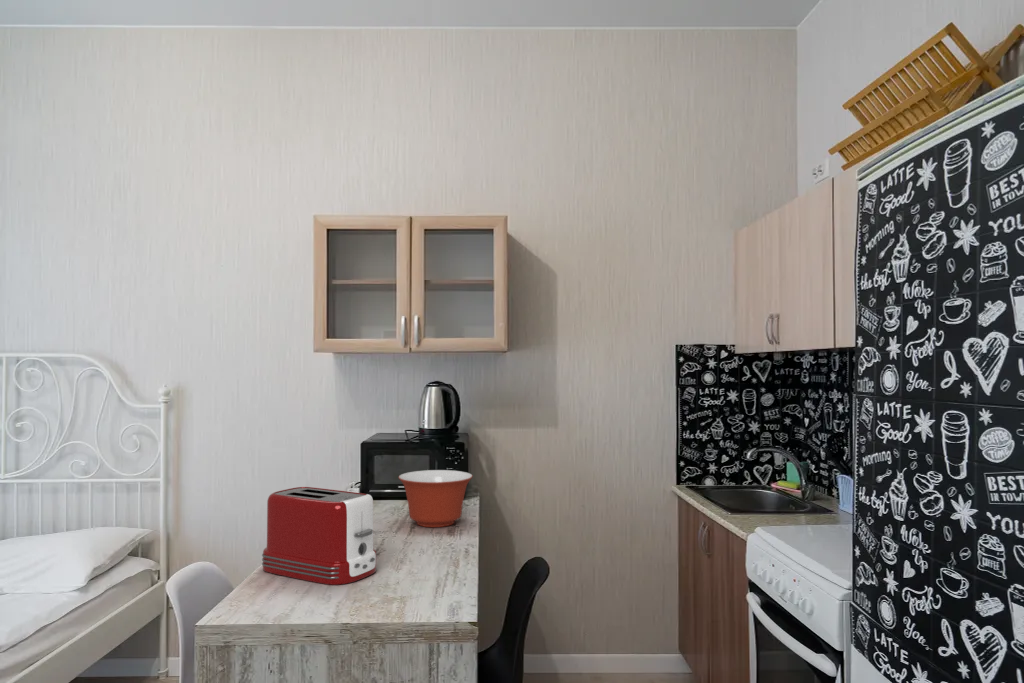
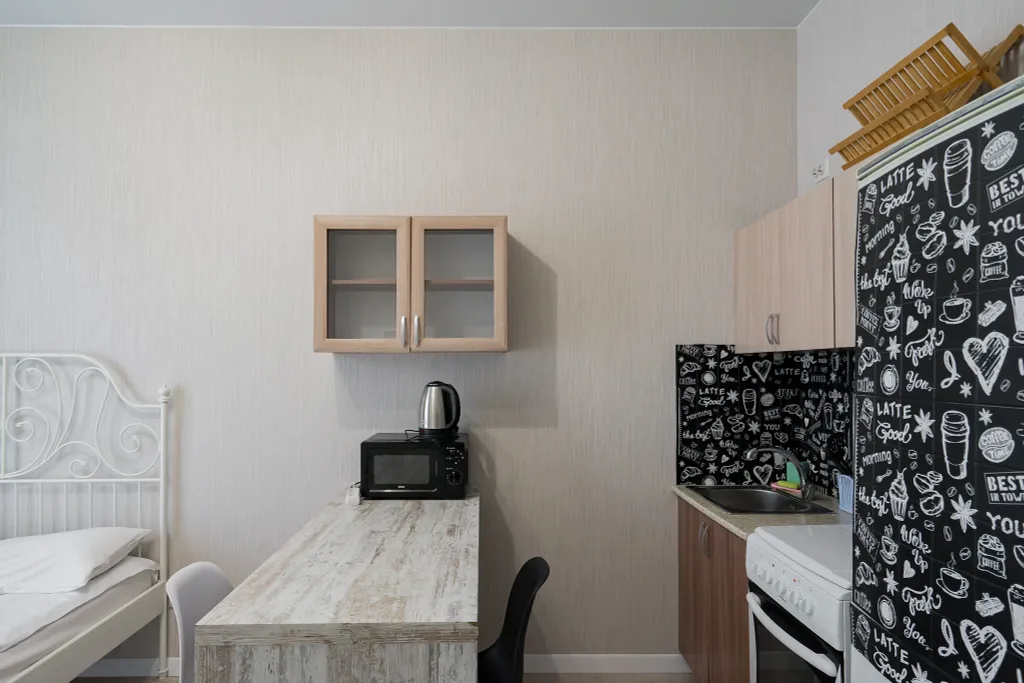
- toaster (319, 531)
- mixing bowl (435, 499)
